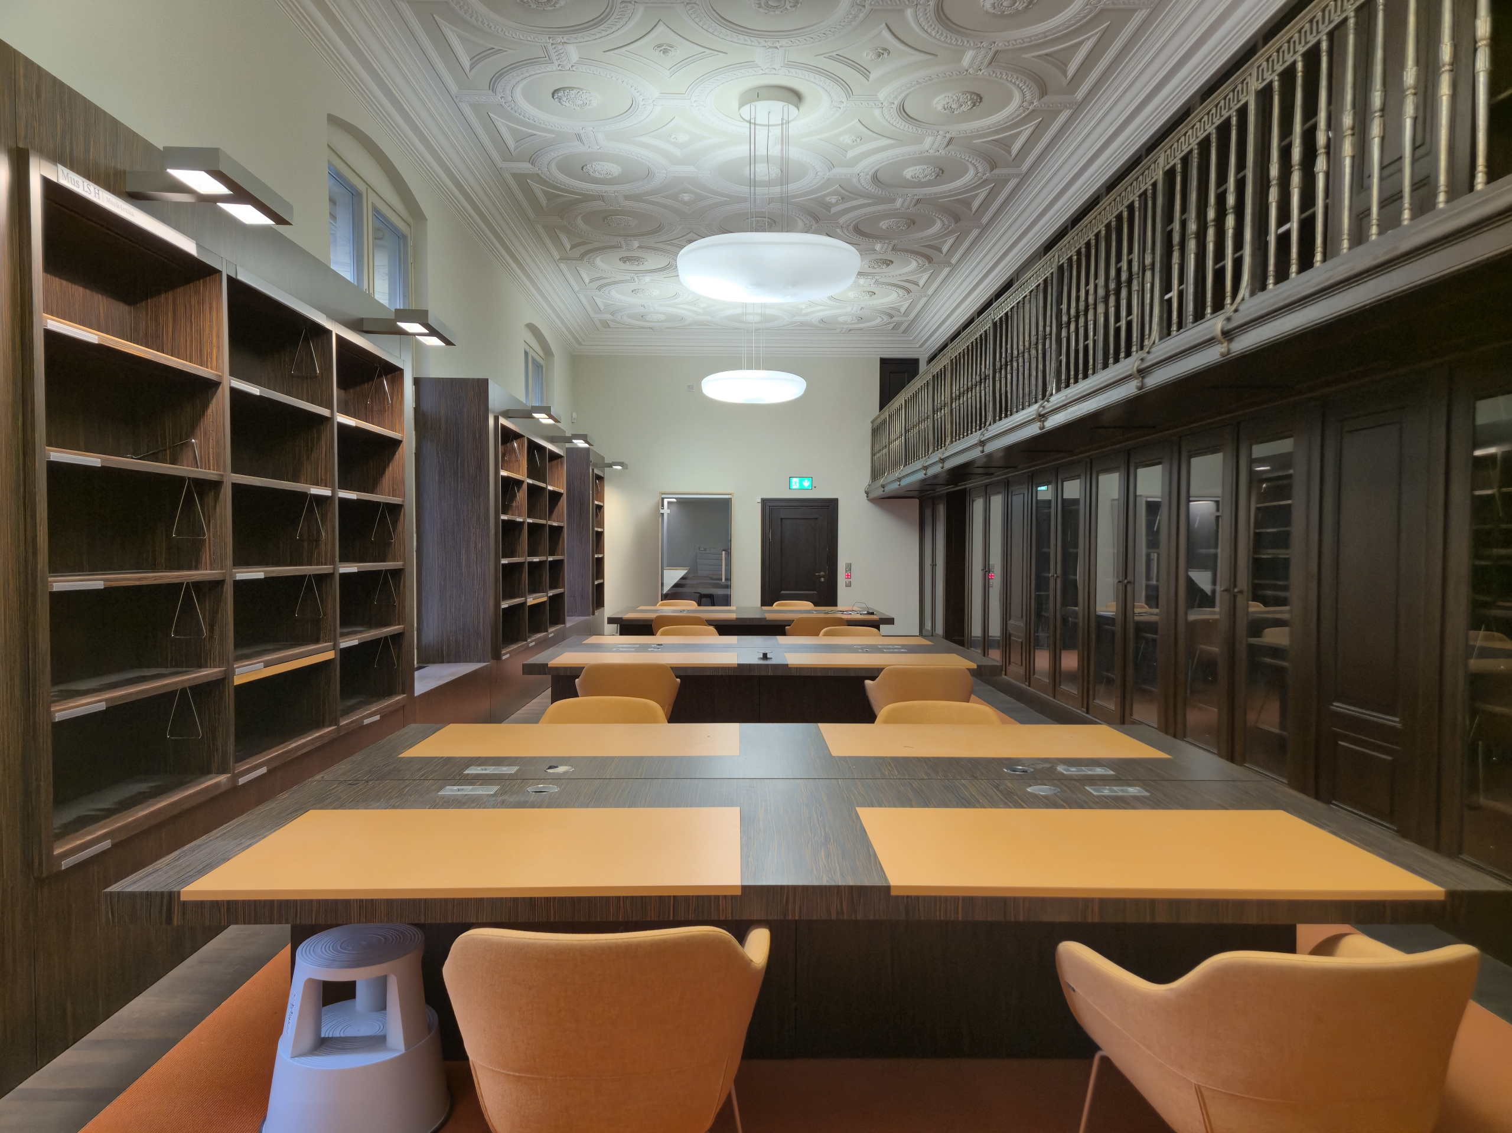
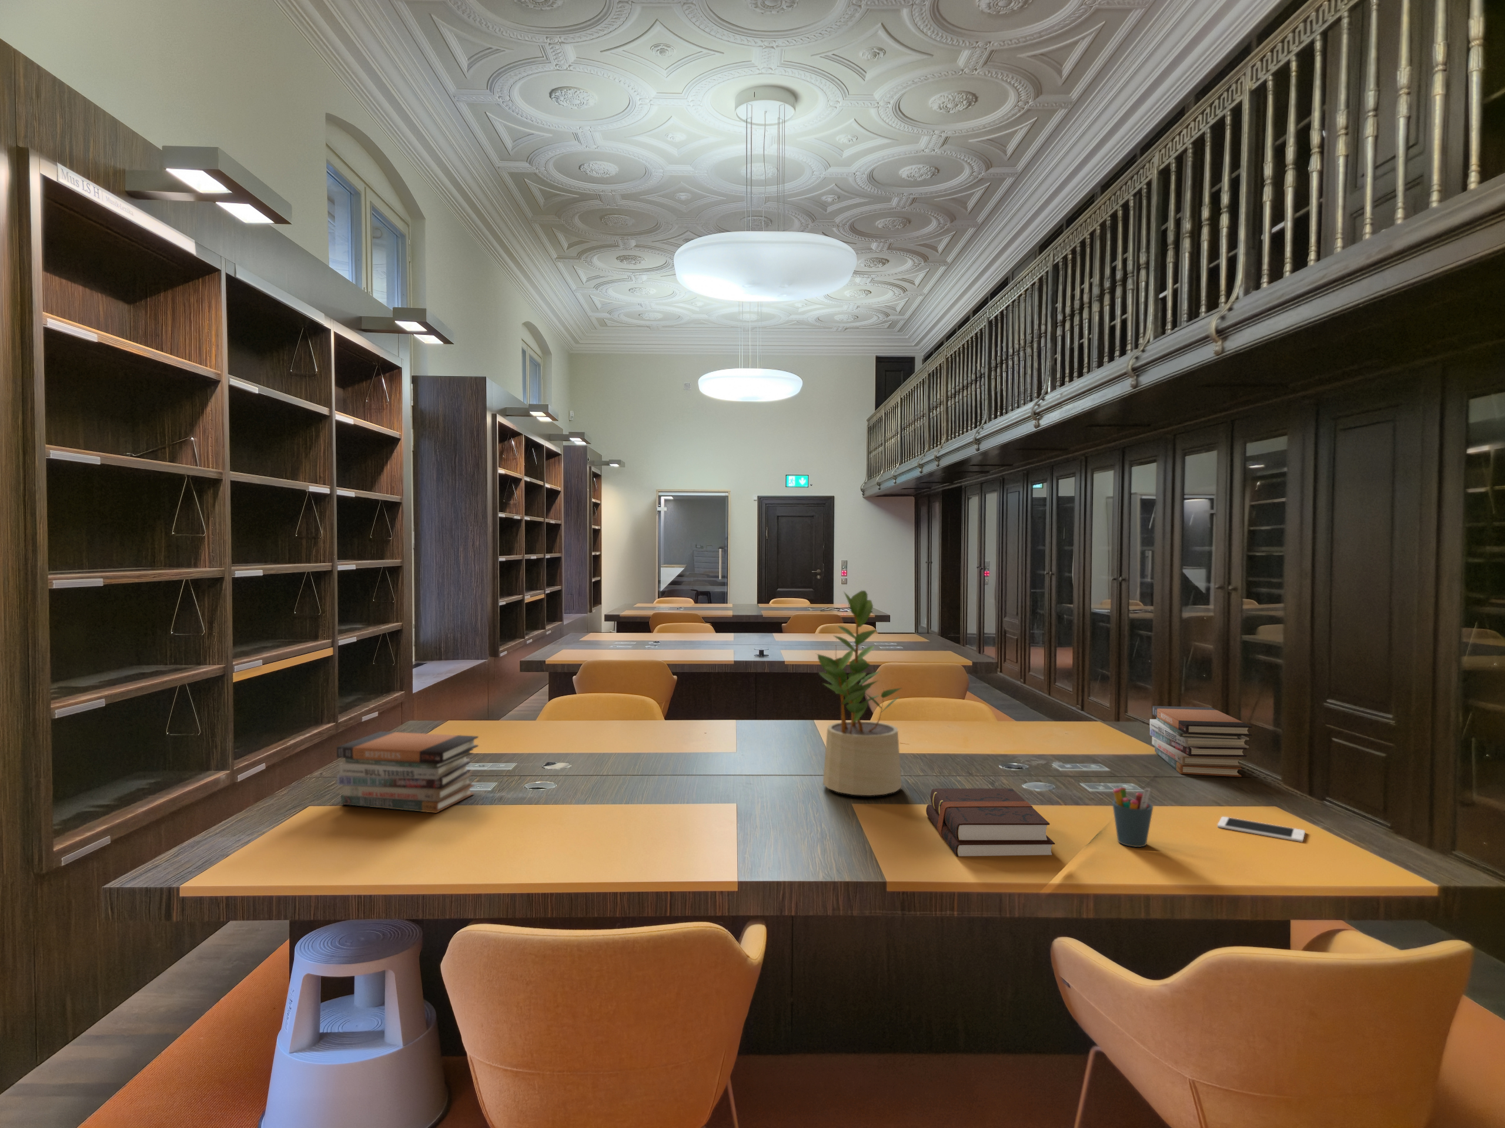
+ book stack (408, 770)
+ potted plant (858, 691)
+ pen holder (1132, 813)
+ cell phone (1261, 828)
+ hardback book (986, 820)
+ book stack (1197, 739)
